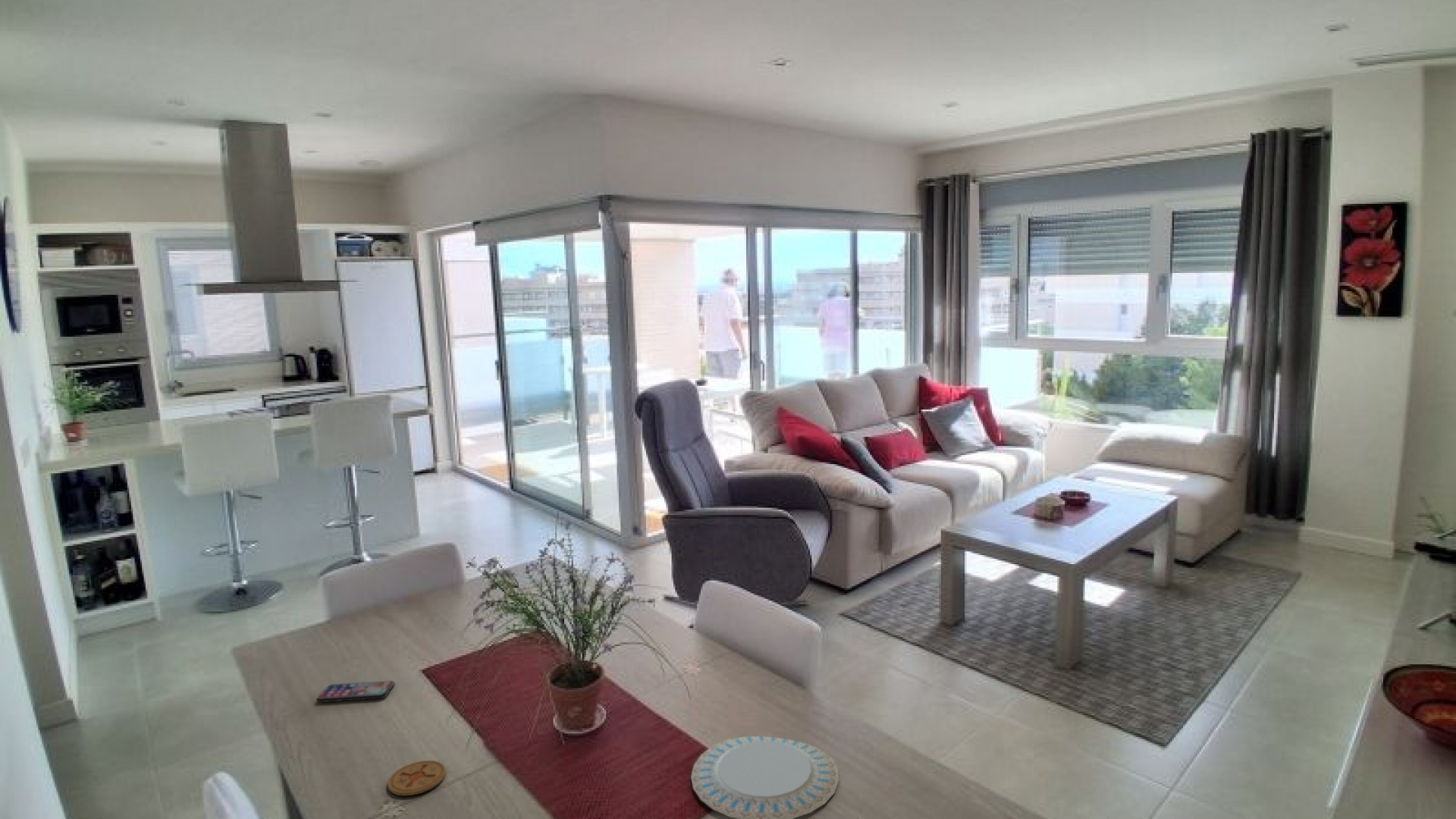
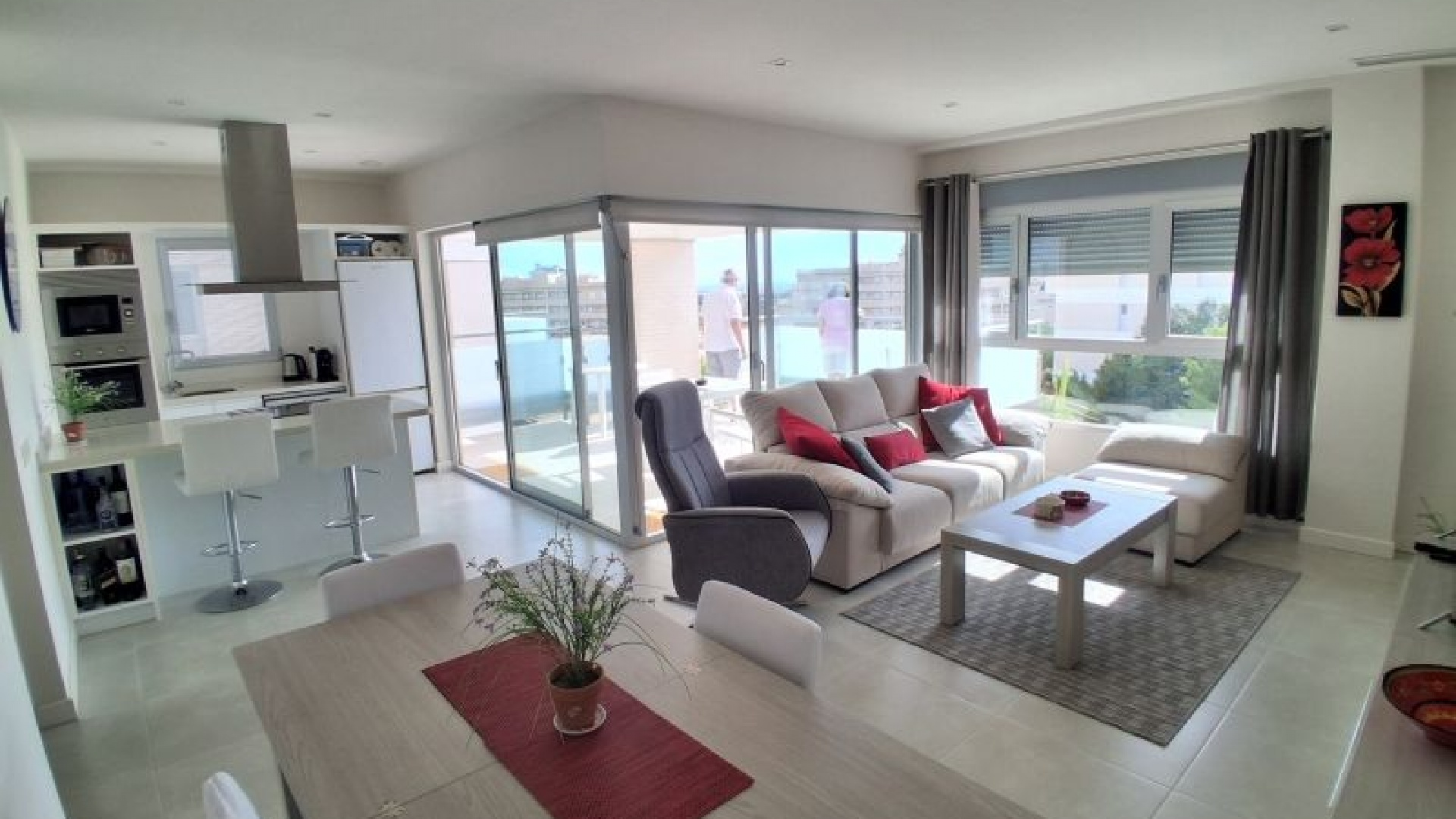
- coaster (417, 777)
- smartphone (356, 691)
- chinaware (764, 770)
